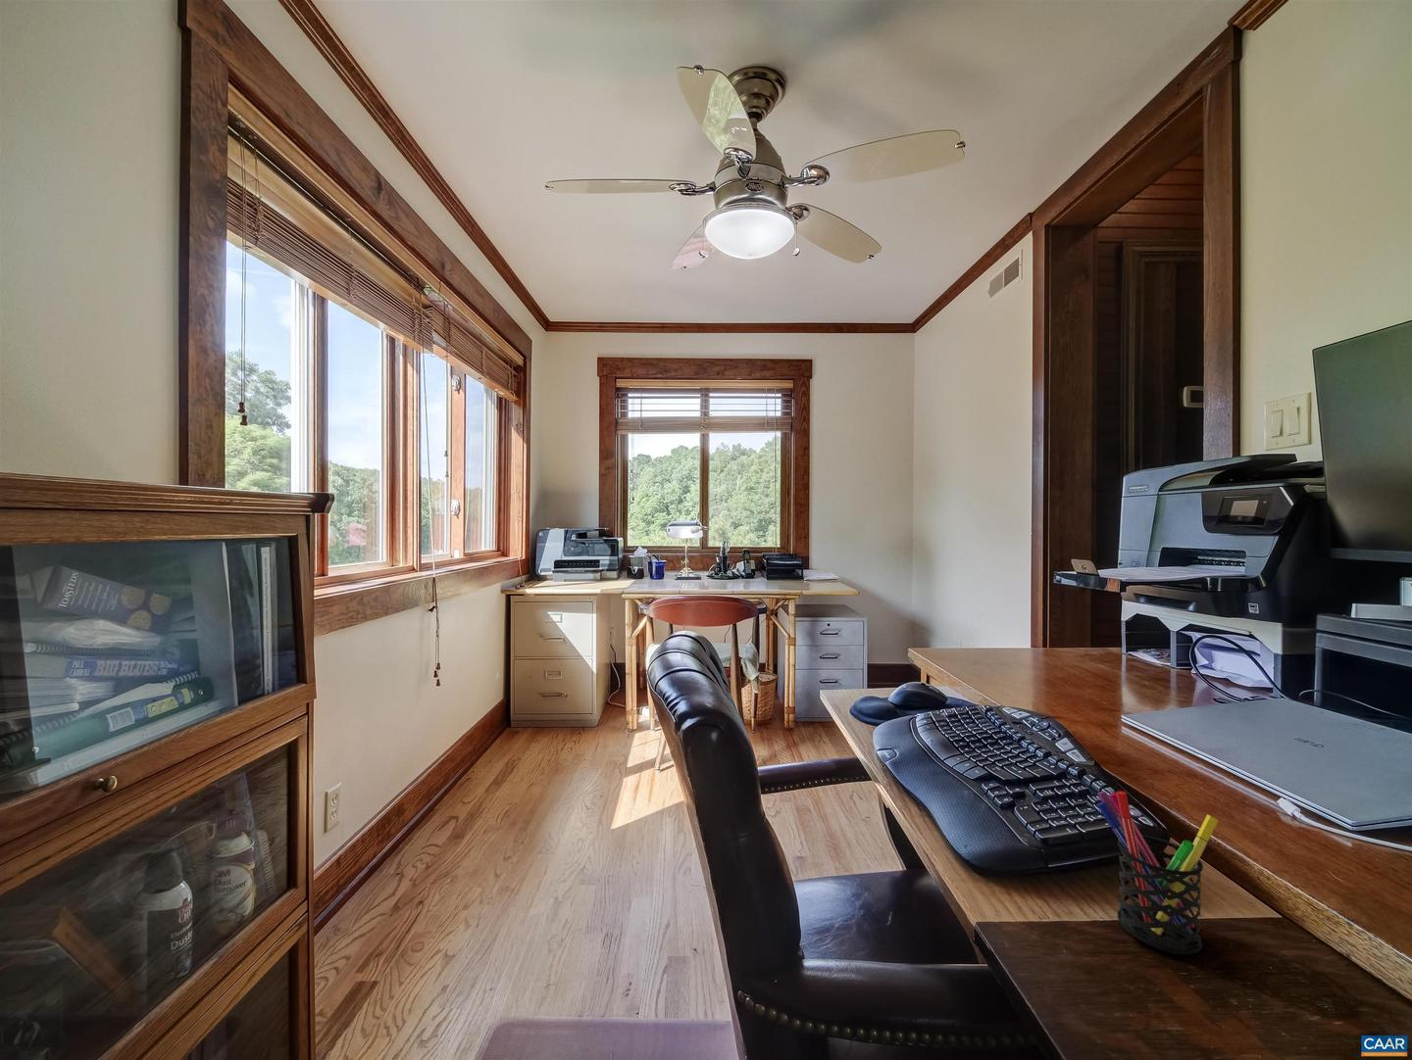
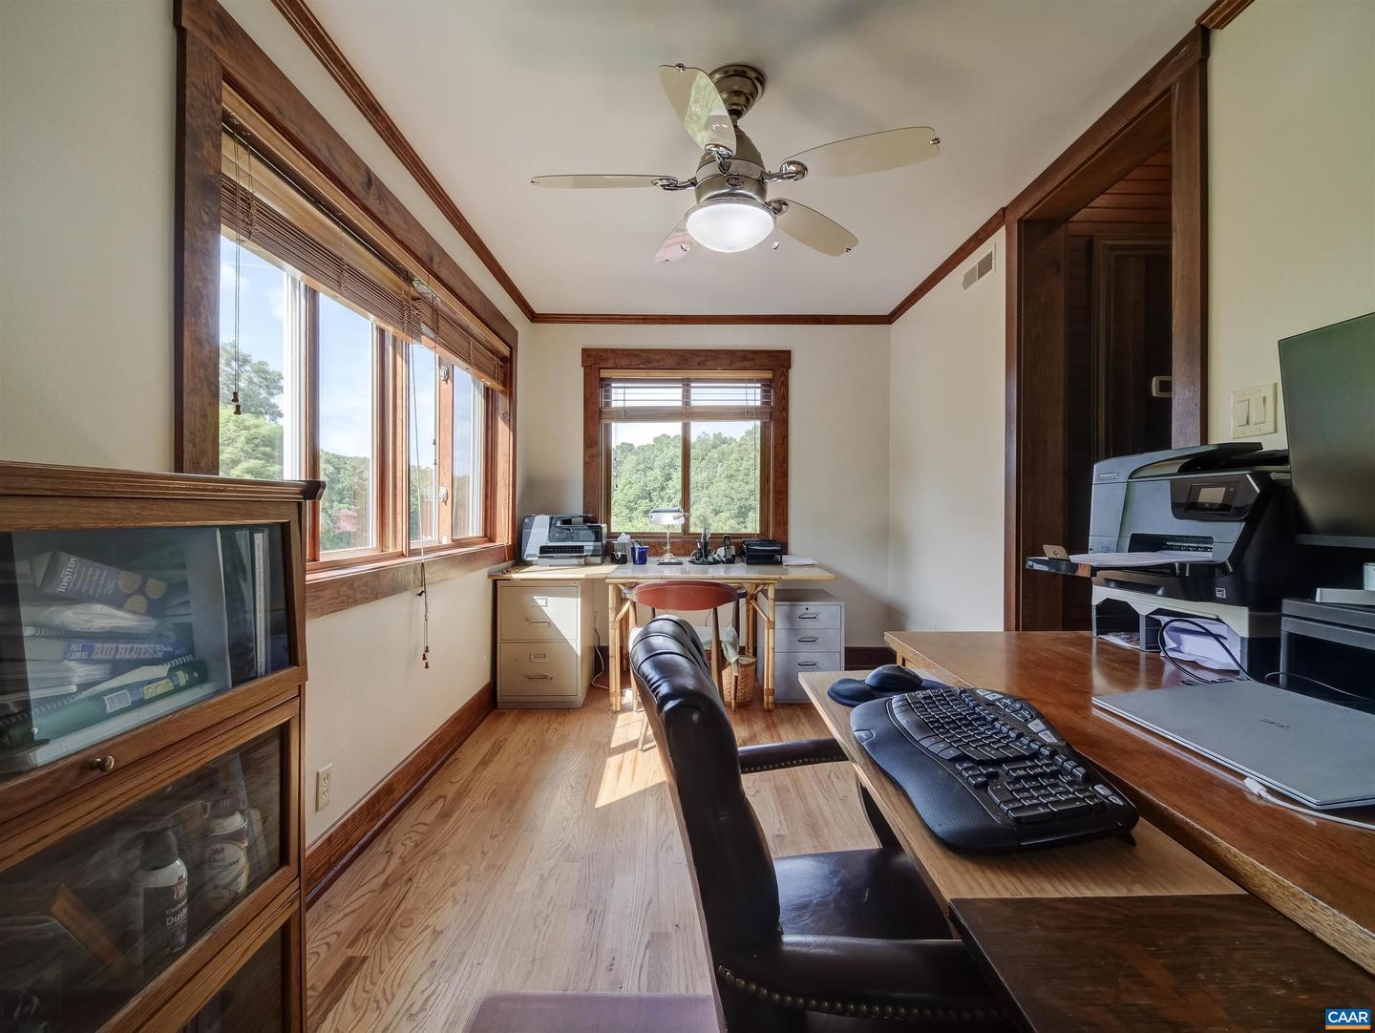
- pen holder (1158, 866)
